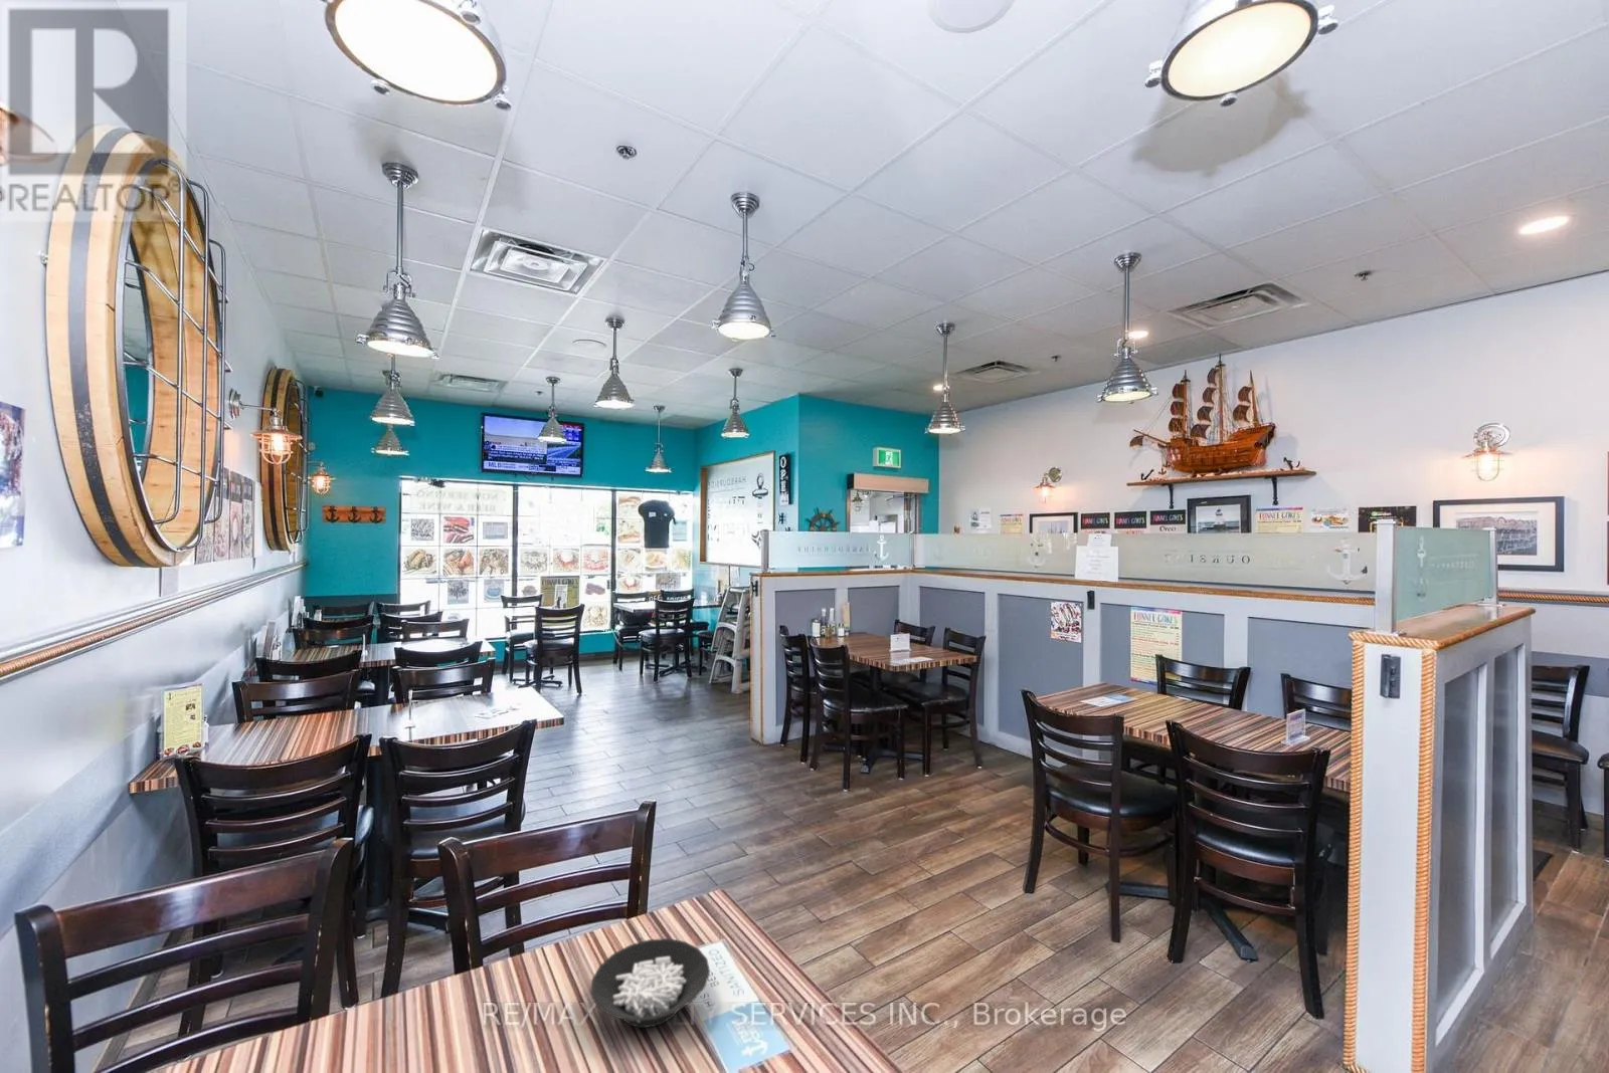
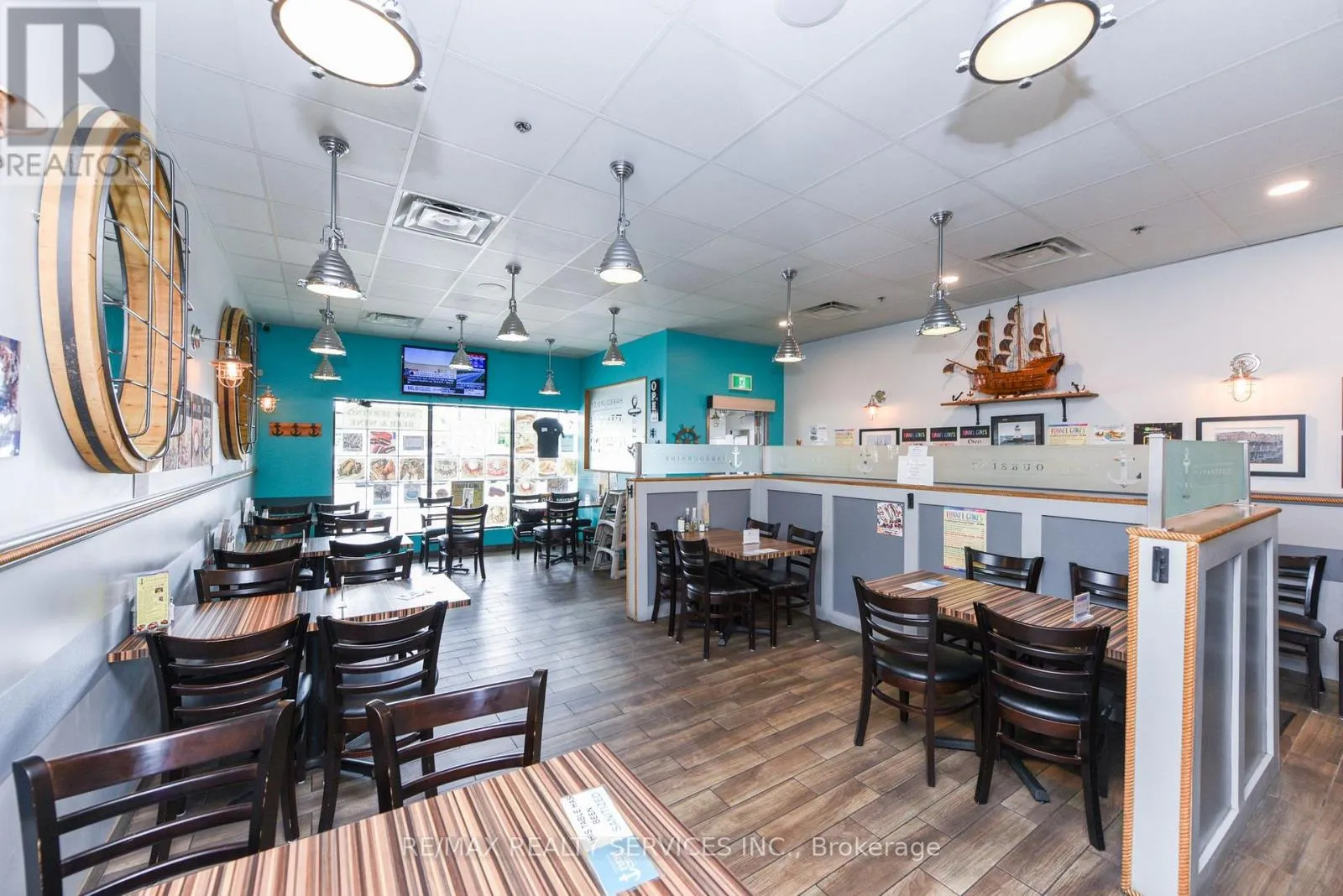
- cereal bowl (651, 989)
